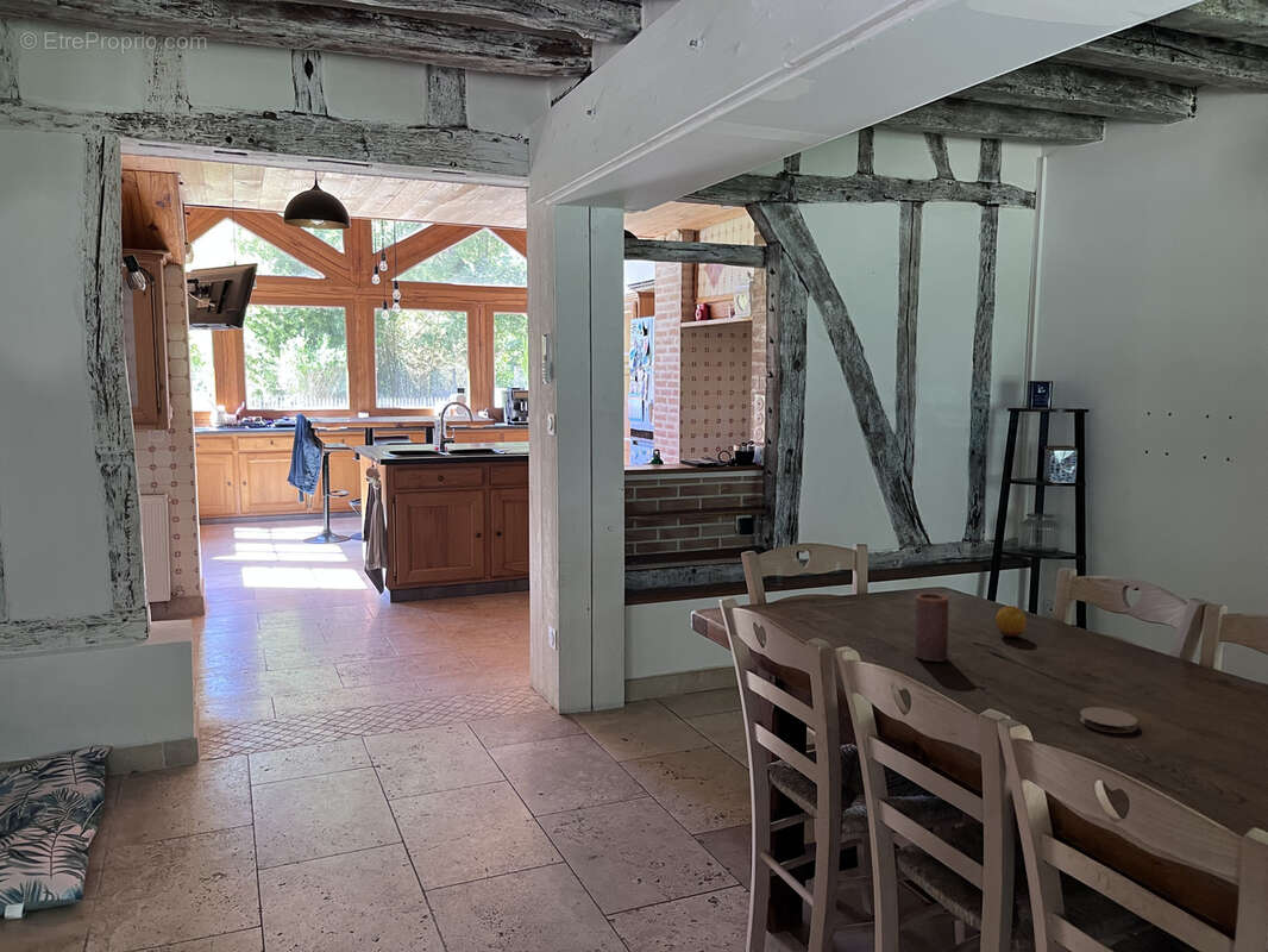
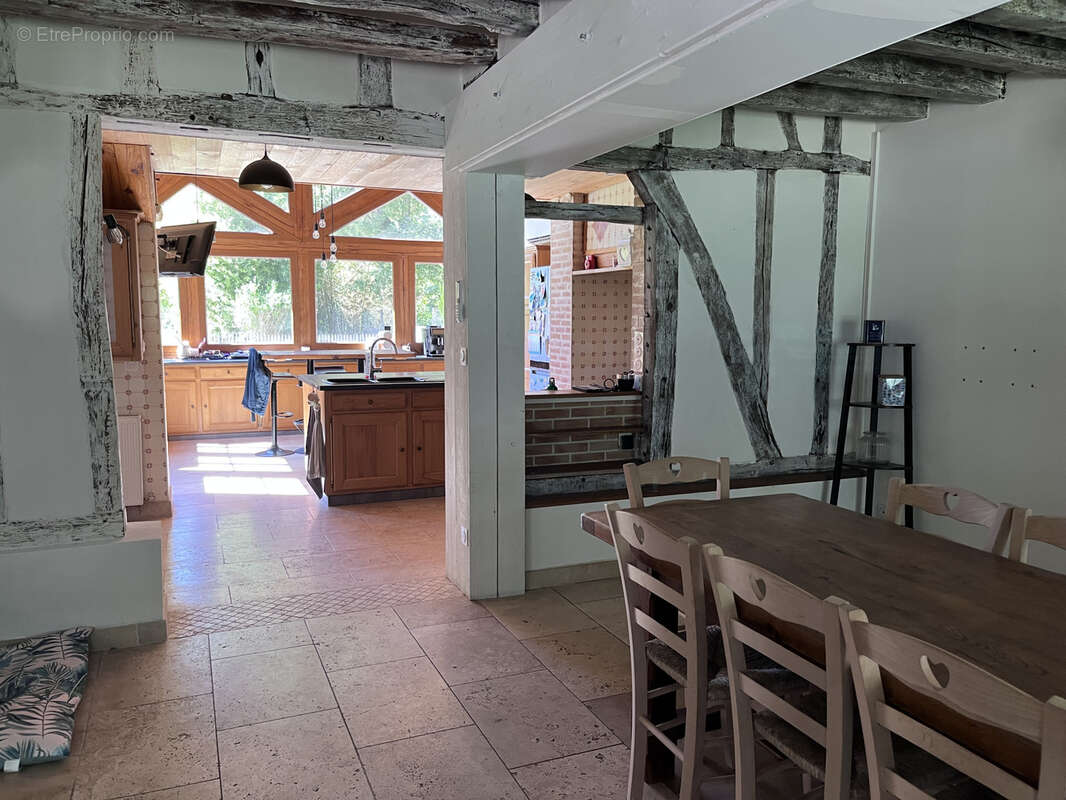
- fruit (1011, 620)
- candle (931, 626)
- coaster (1107, 719)
